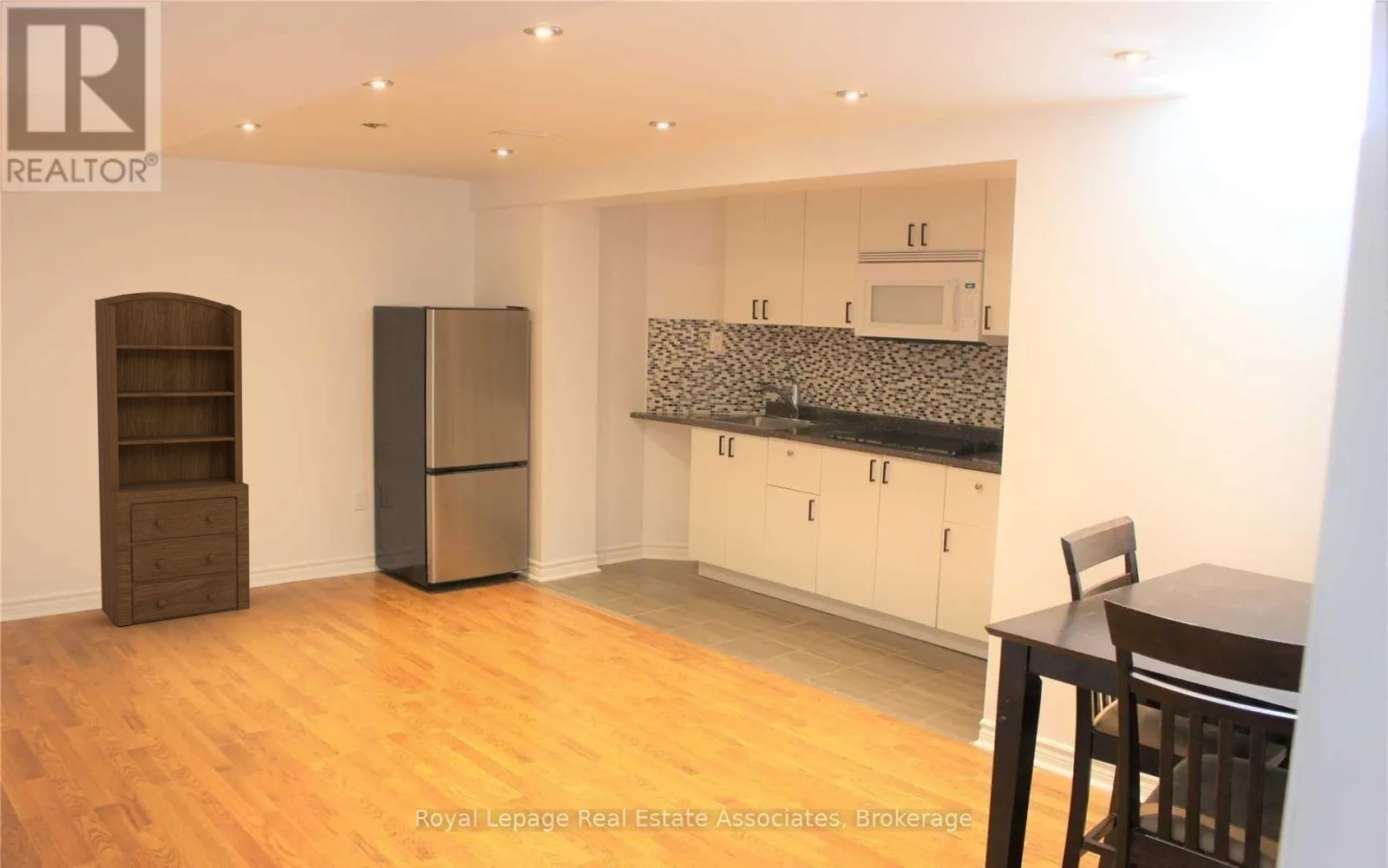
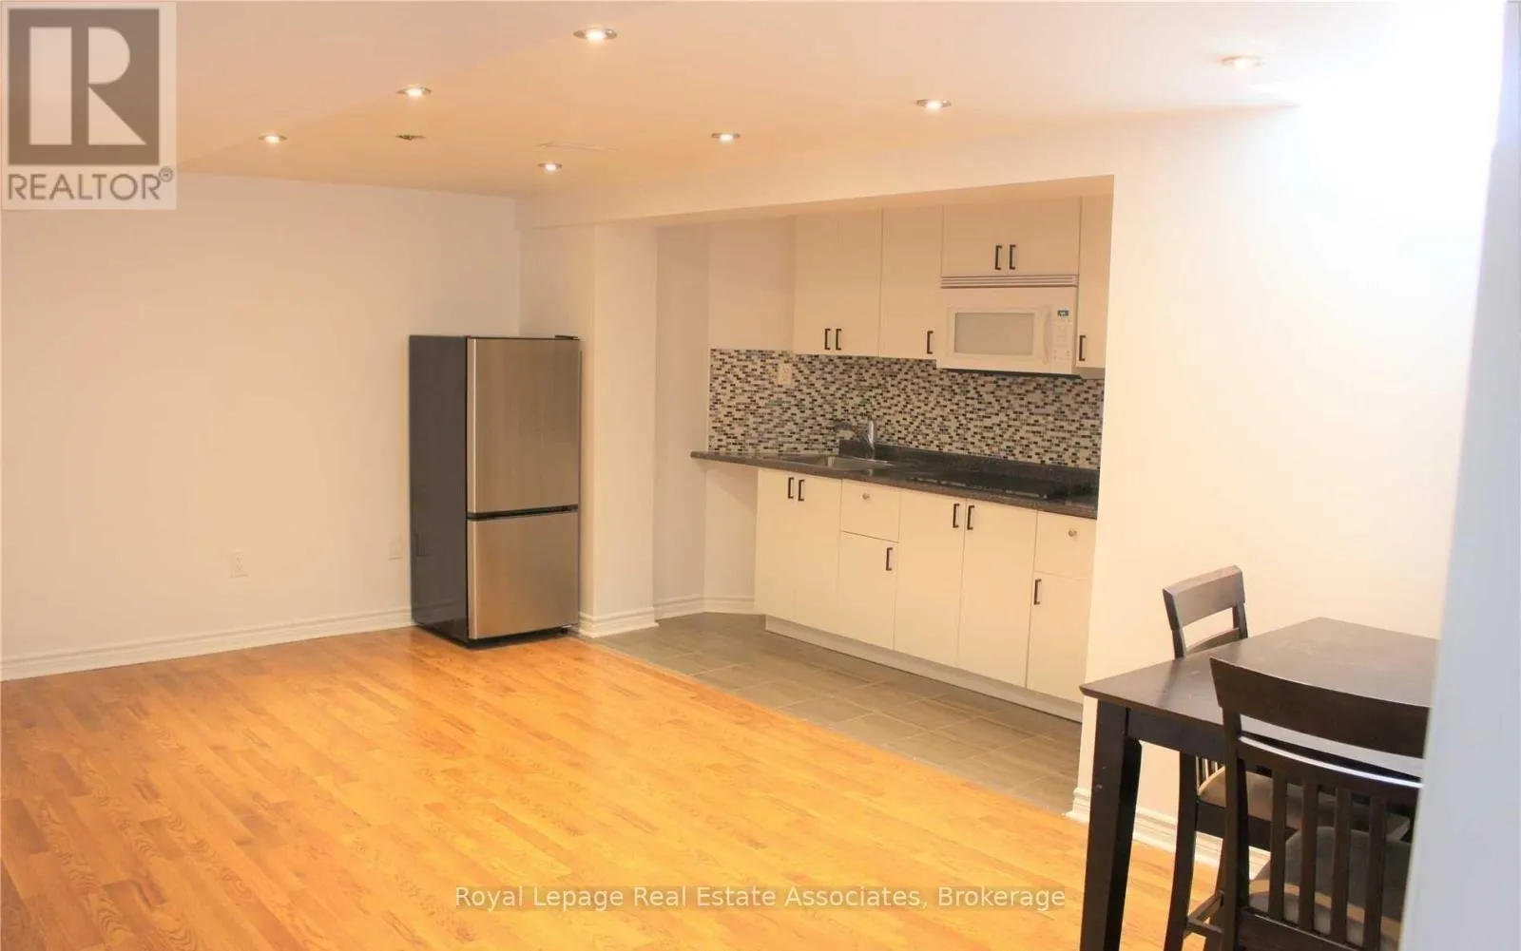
- shelving unit (175, 453)
